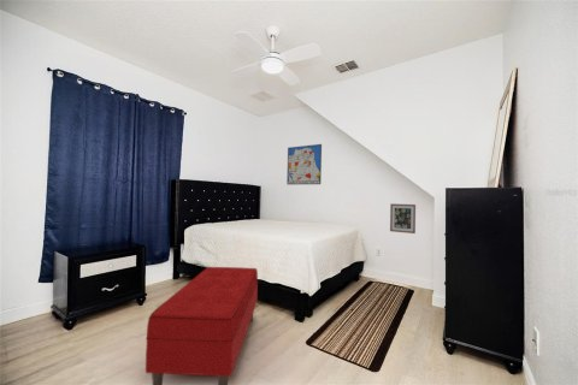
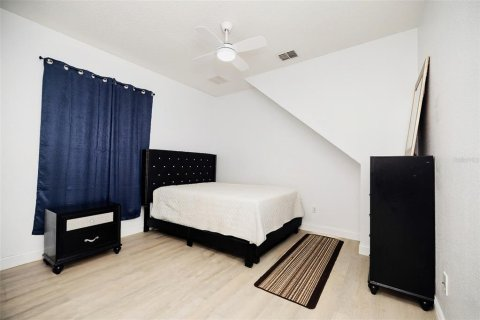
- wall art (303, 165)
- wall art (402, 218)
- bench (216, 316)
